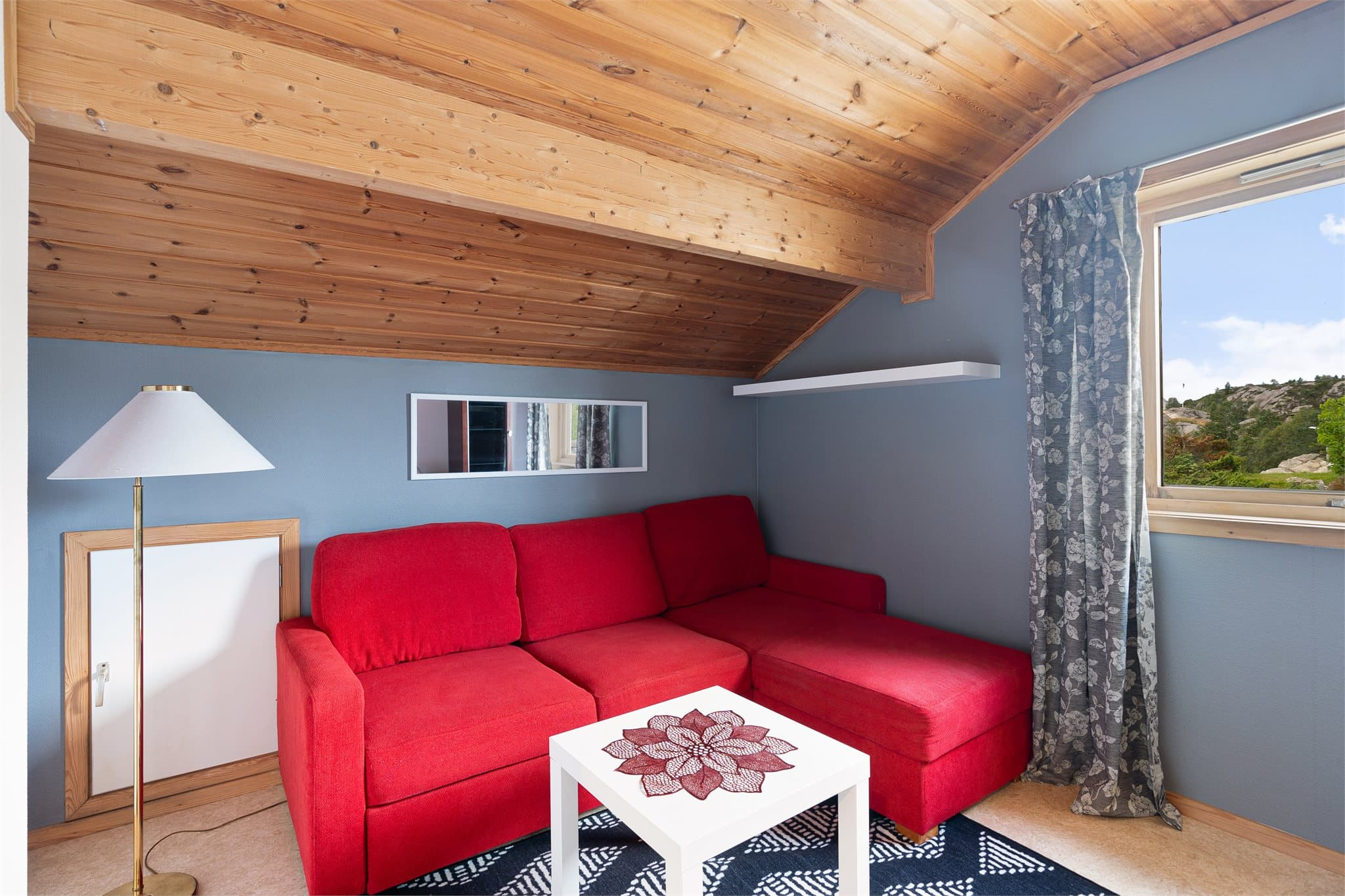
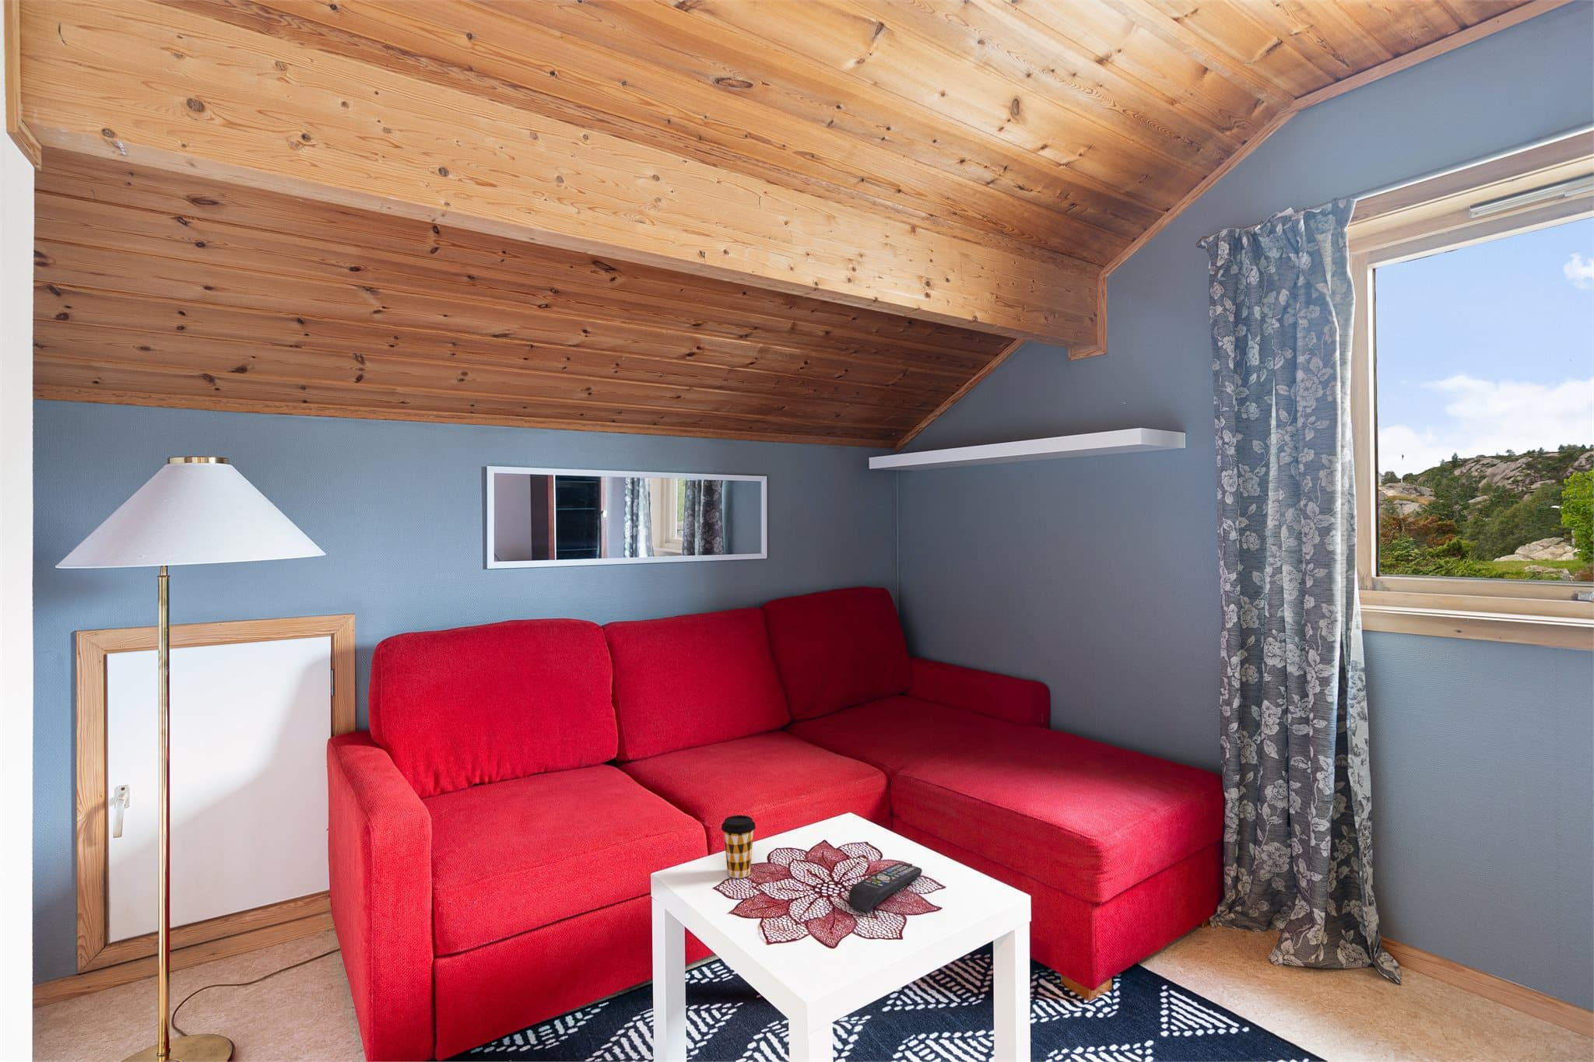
+ remote control (885, 882)
+ coffee cup (738, 846)
